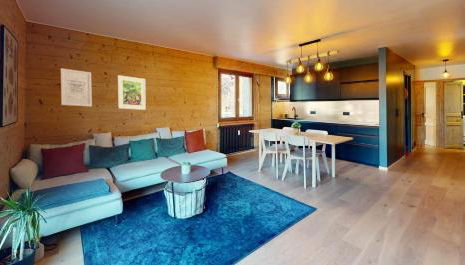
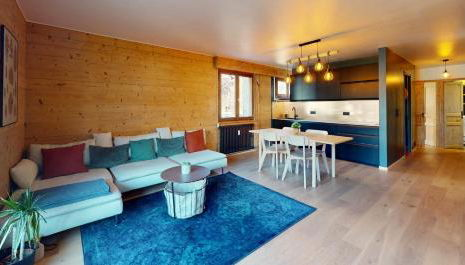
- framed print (132, 93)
- wall art (76, 88)
